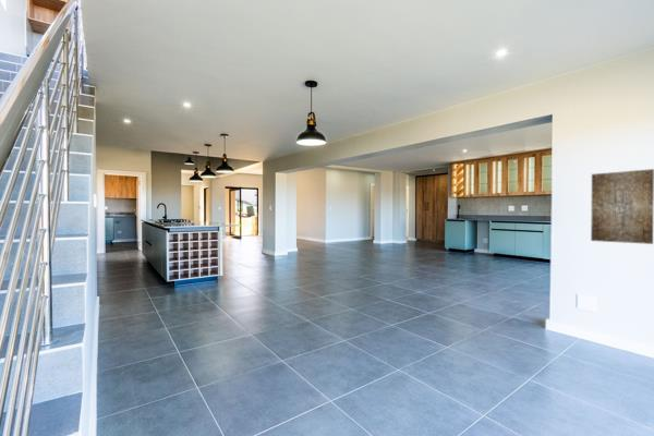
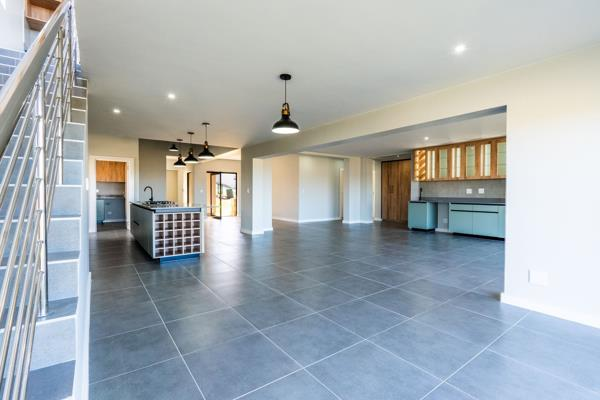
- wall art (620, 207)
